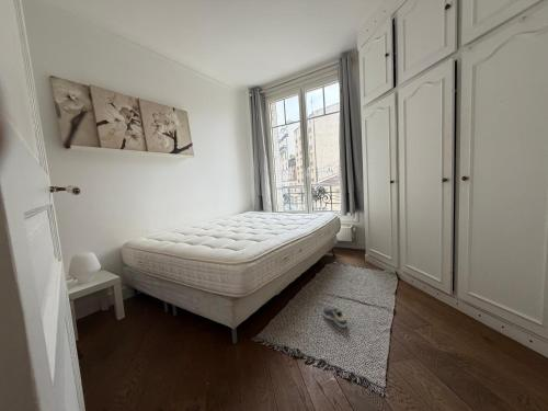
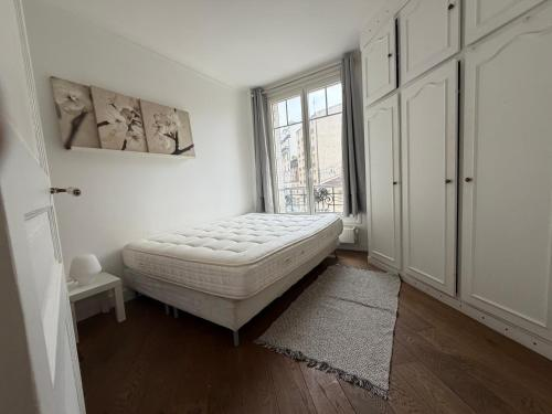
- sneaker (334, 313)
